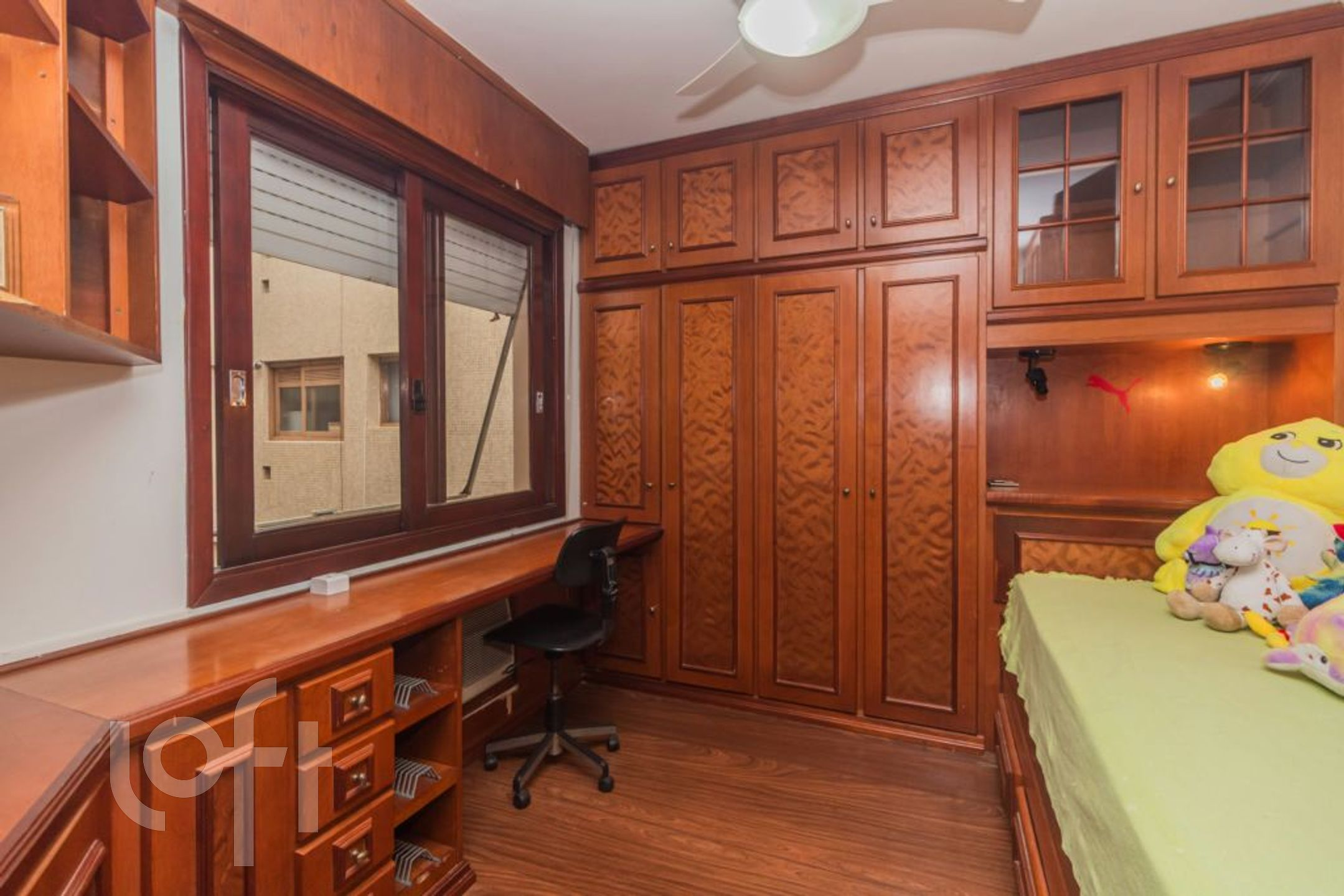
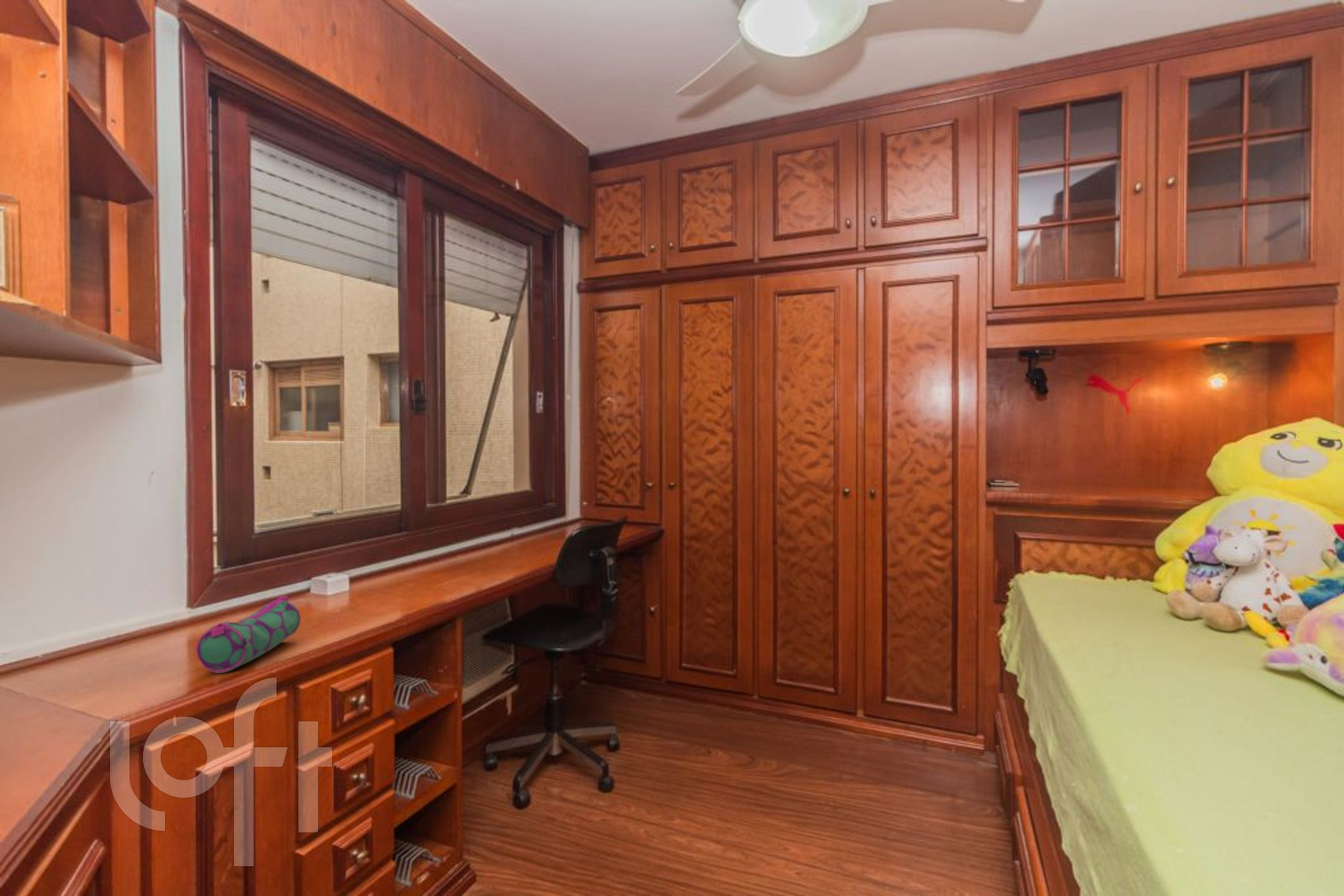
+ pencil case (253, 632)
